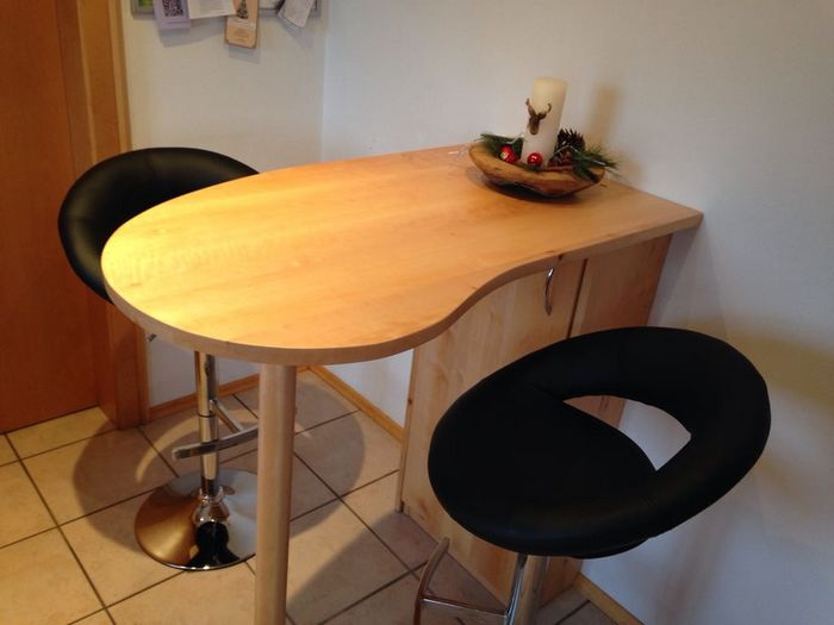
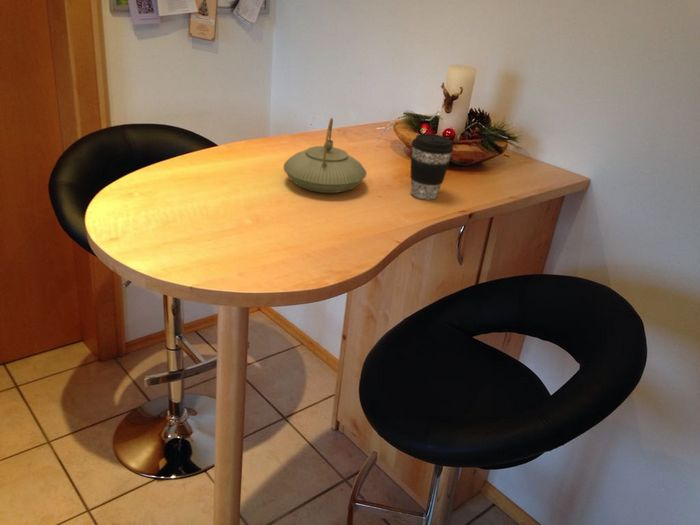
+ teapot (327, 150)
+ coffee cup (428, 167)
